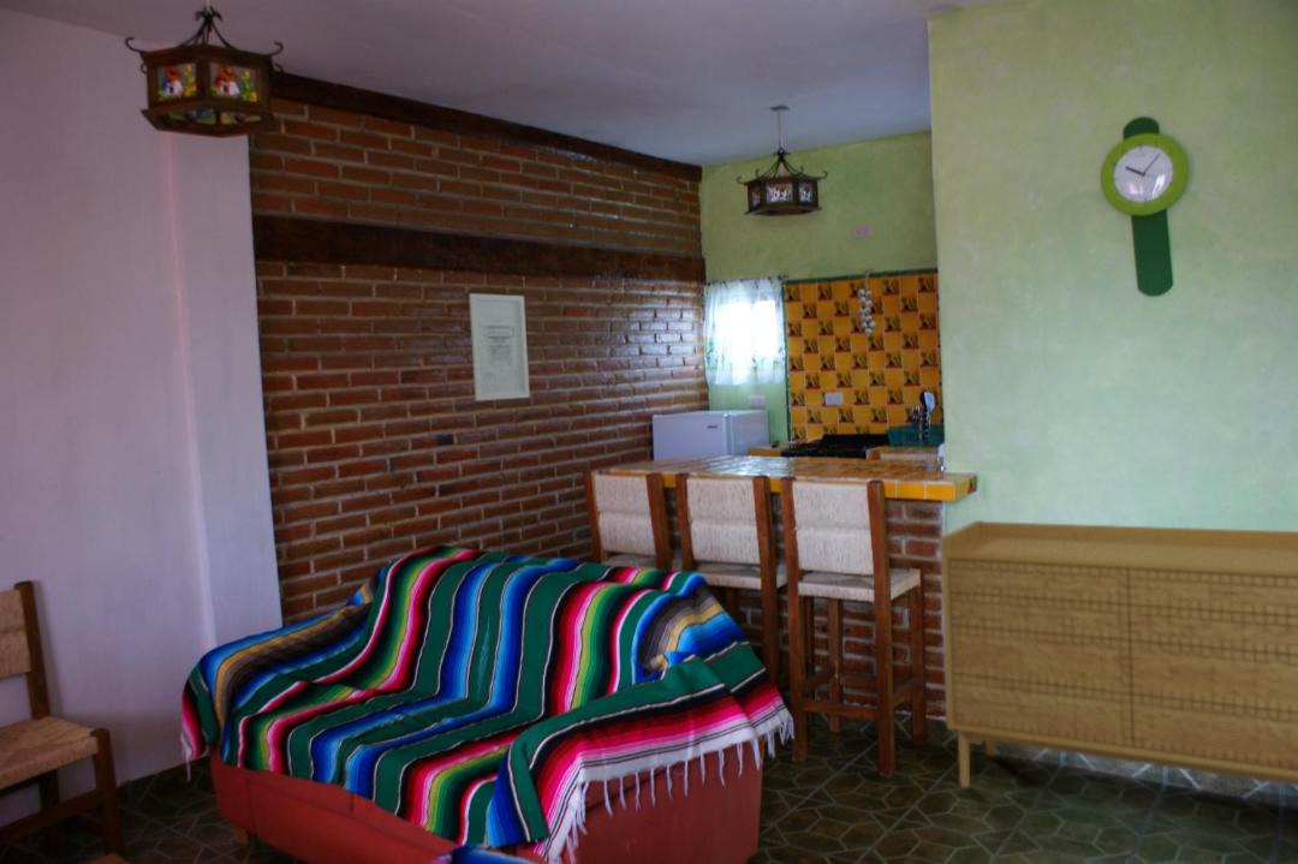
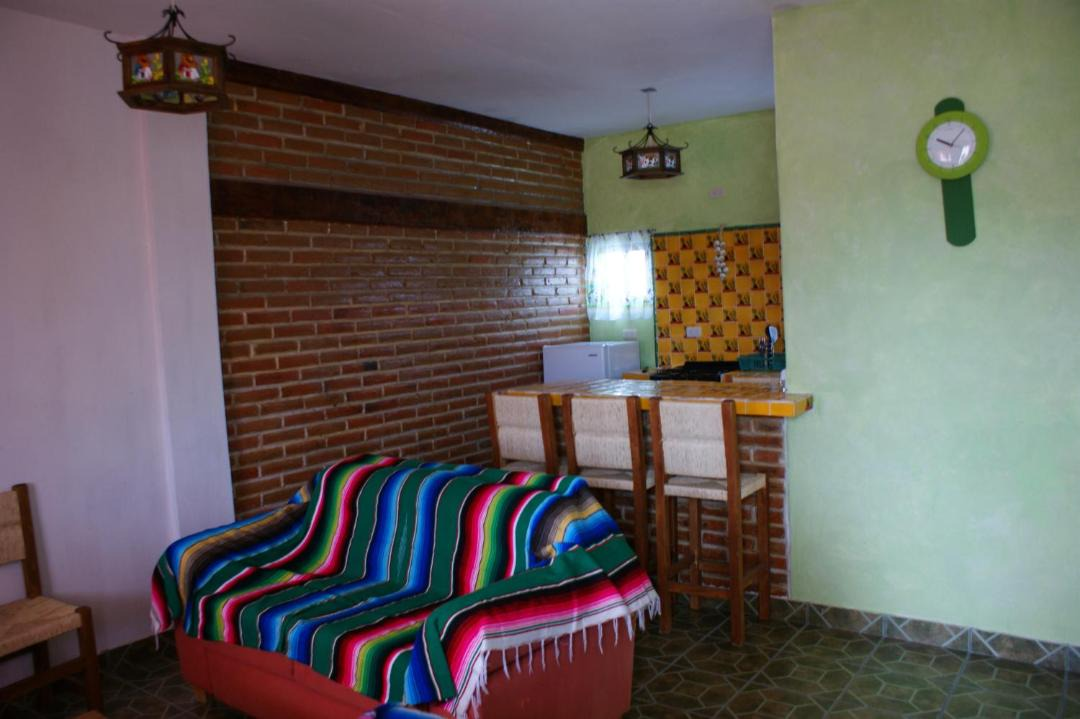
- wall art (500, 346)
- sideboard (1142, 668)
